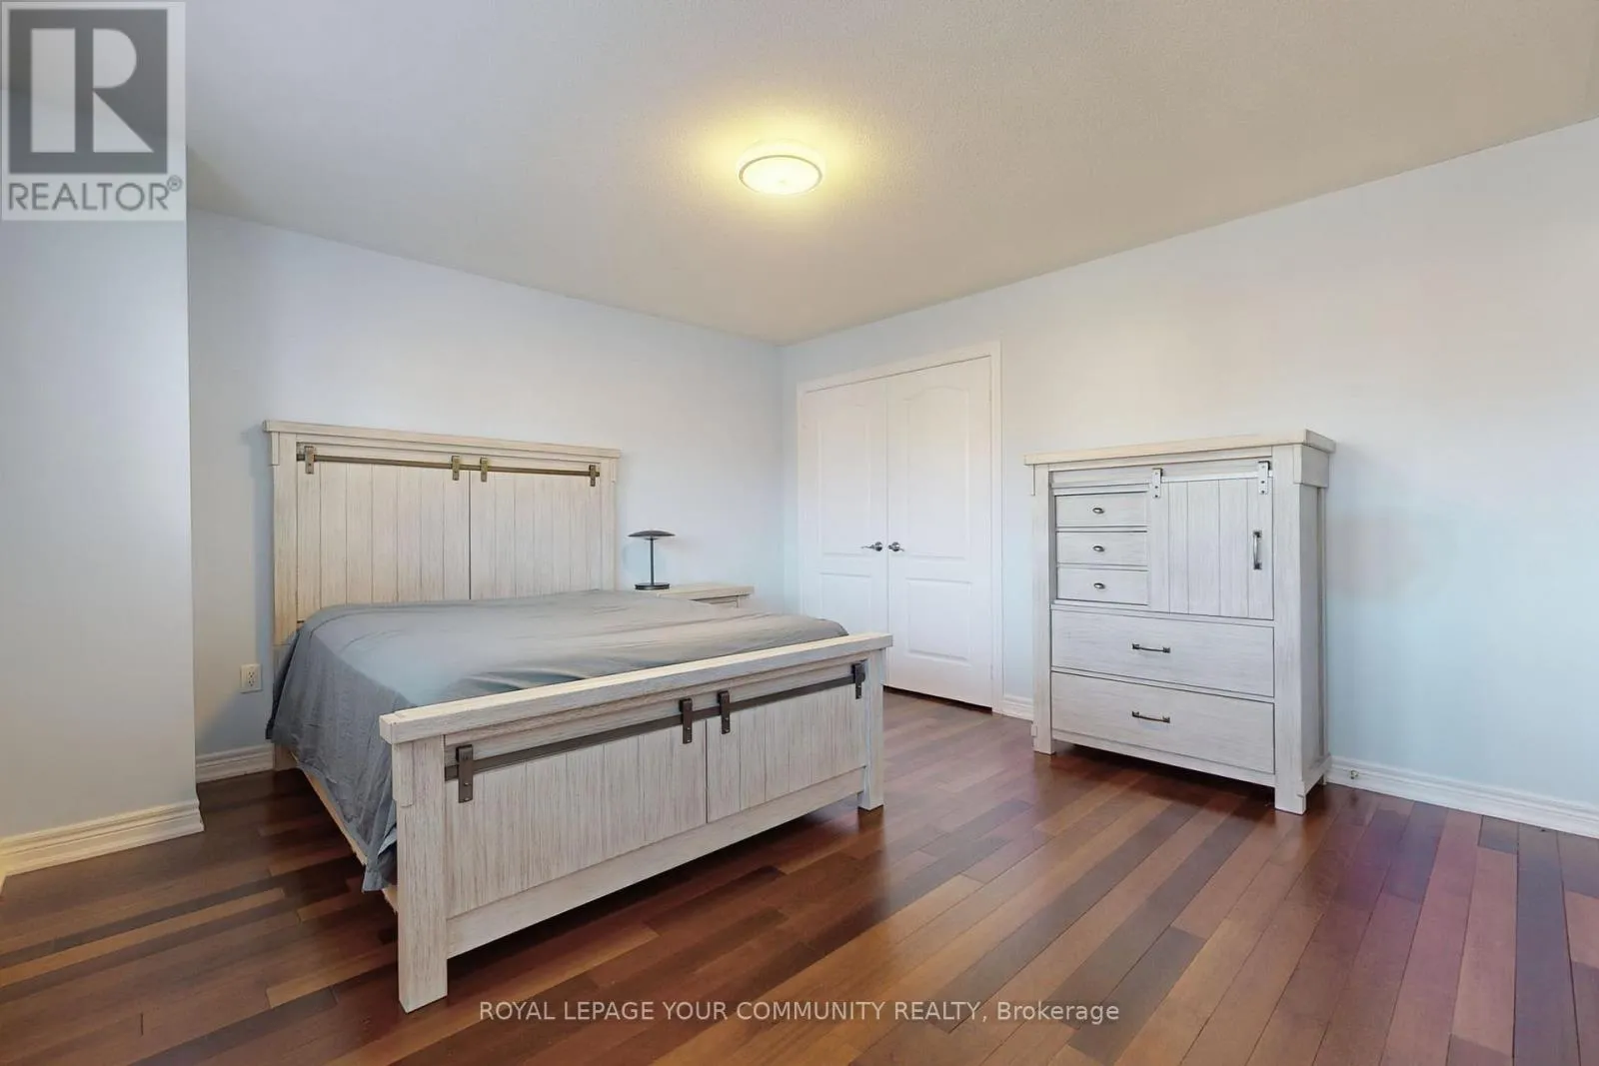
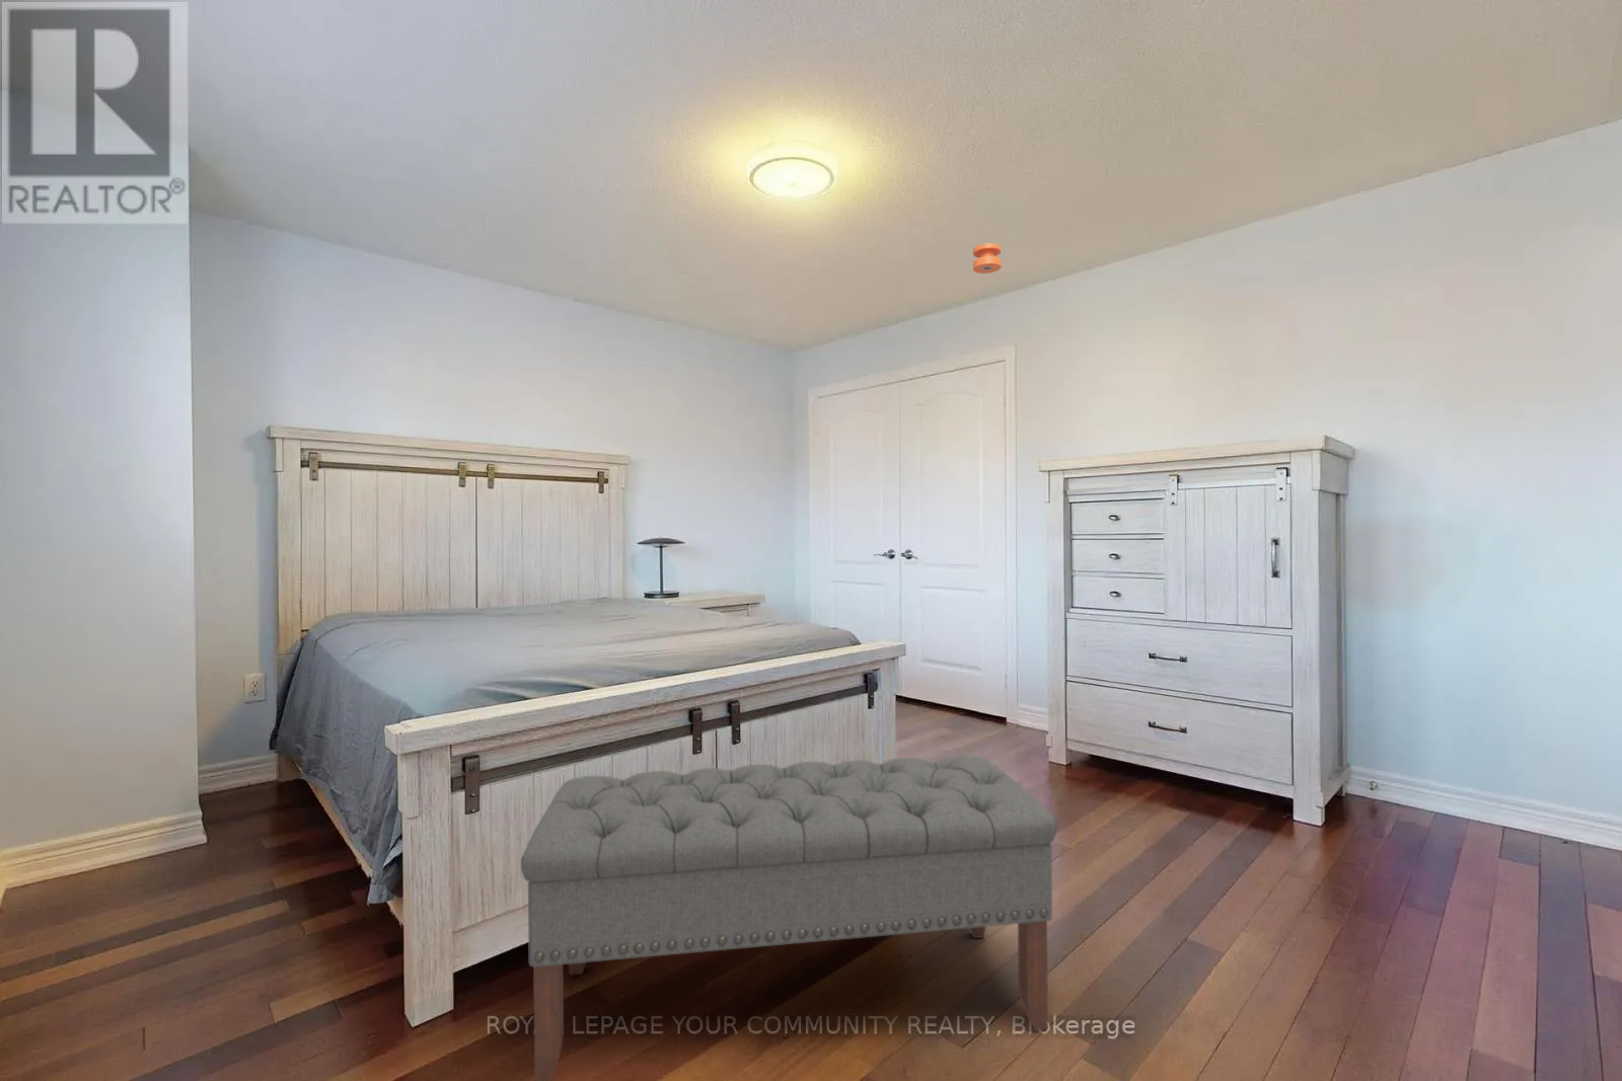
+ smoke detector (986, 258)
+ bench (792, 890)
